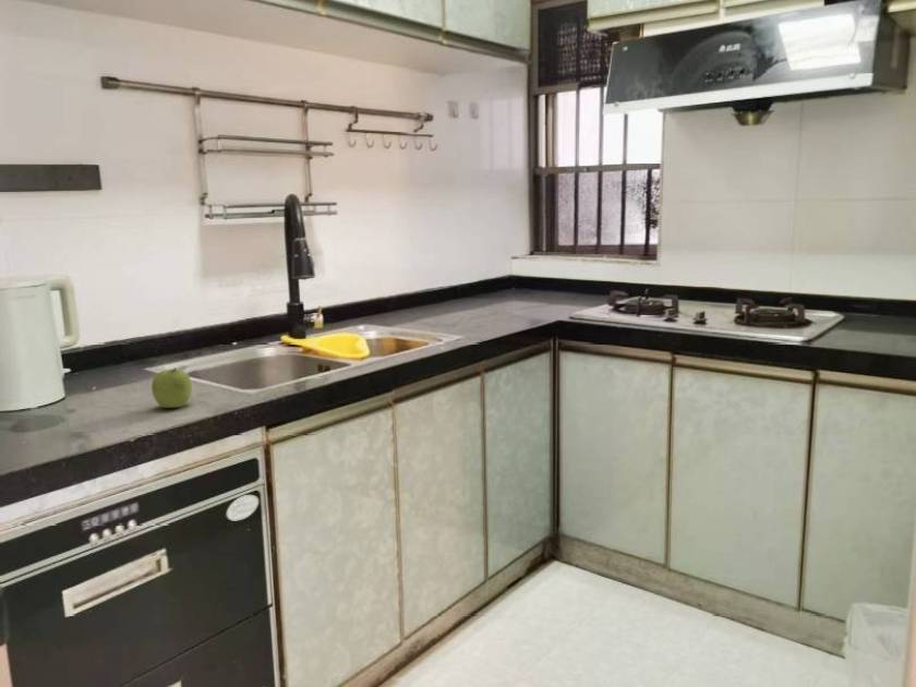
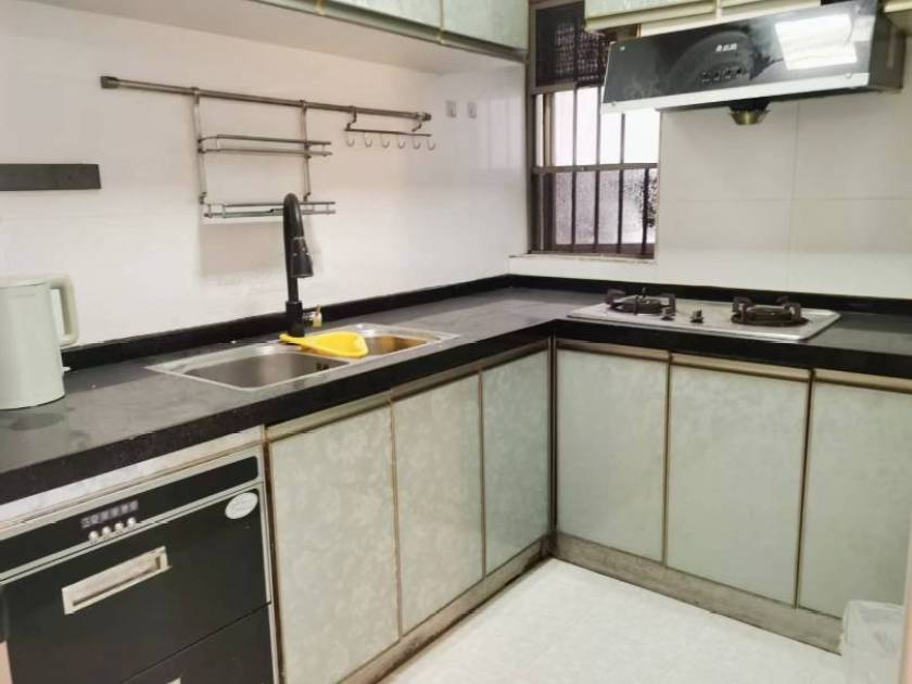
- fruit (171, 386)
